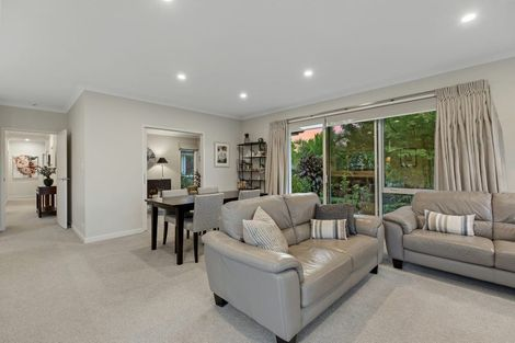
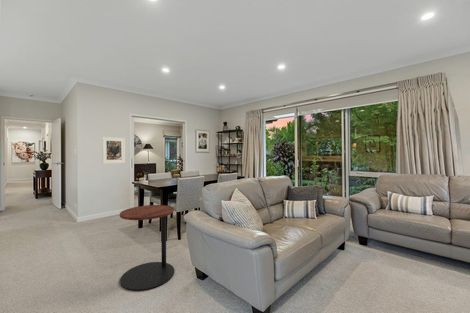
+ side table (161, 242)
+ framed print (114, 150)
